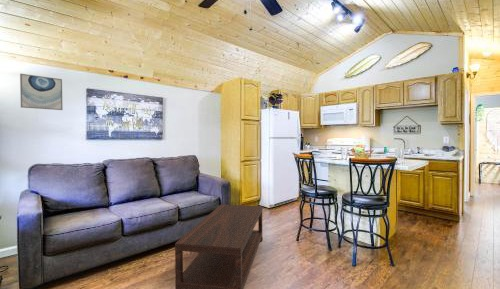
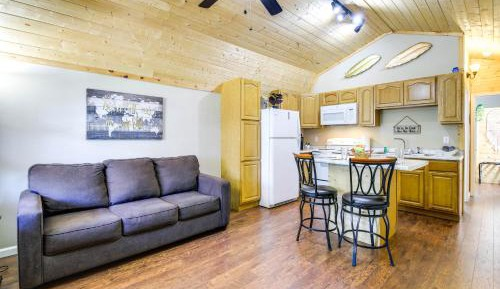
- coffee table (228, 242)
- wall art (42, 92)
